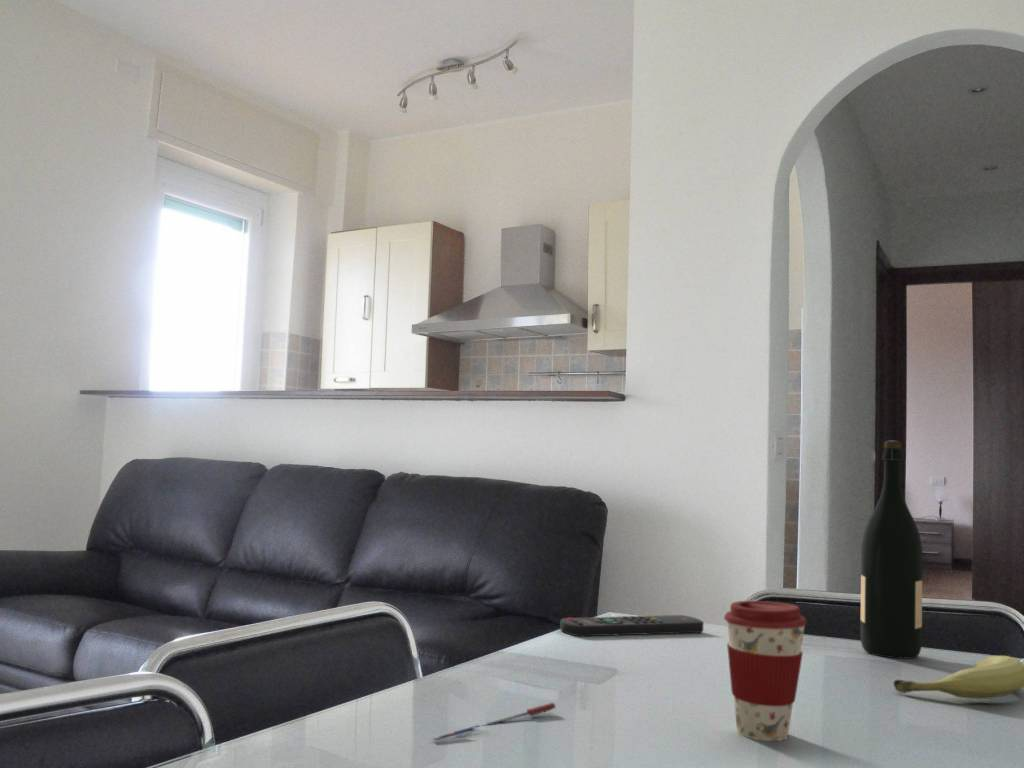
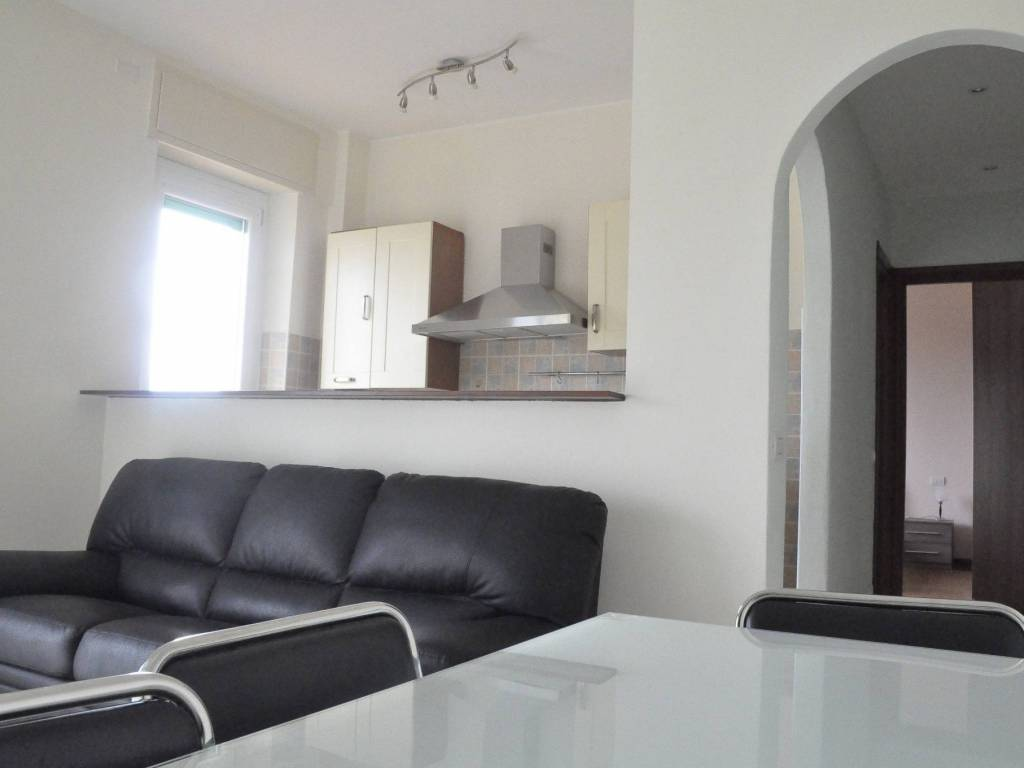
- wine bottle (891, 546)
- remote control (632, 624)
- pen (496, 720)
- coffee cup (763, 670)
- fruit (974, 674)
